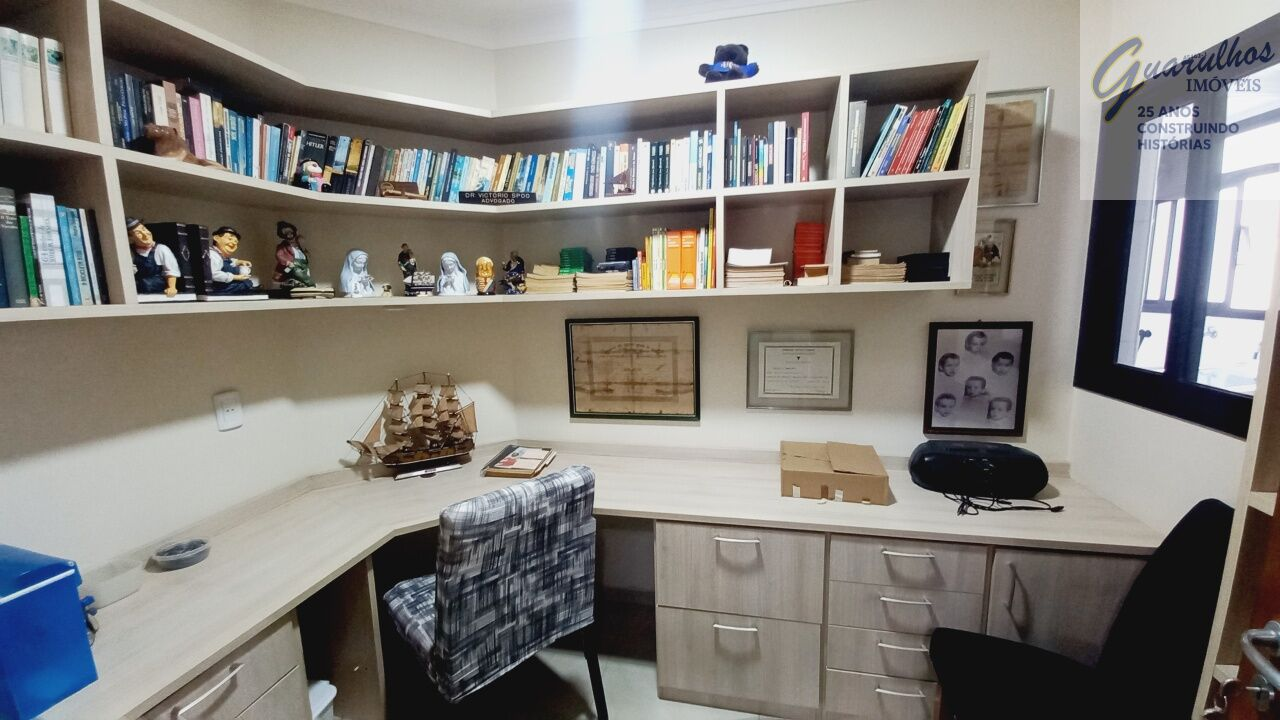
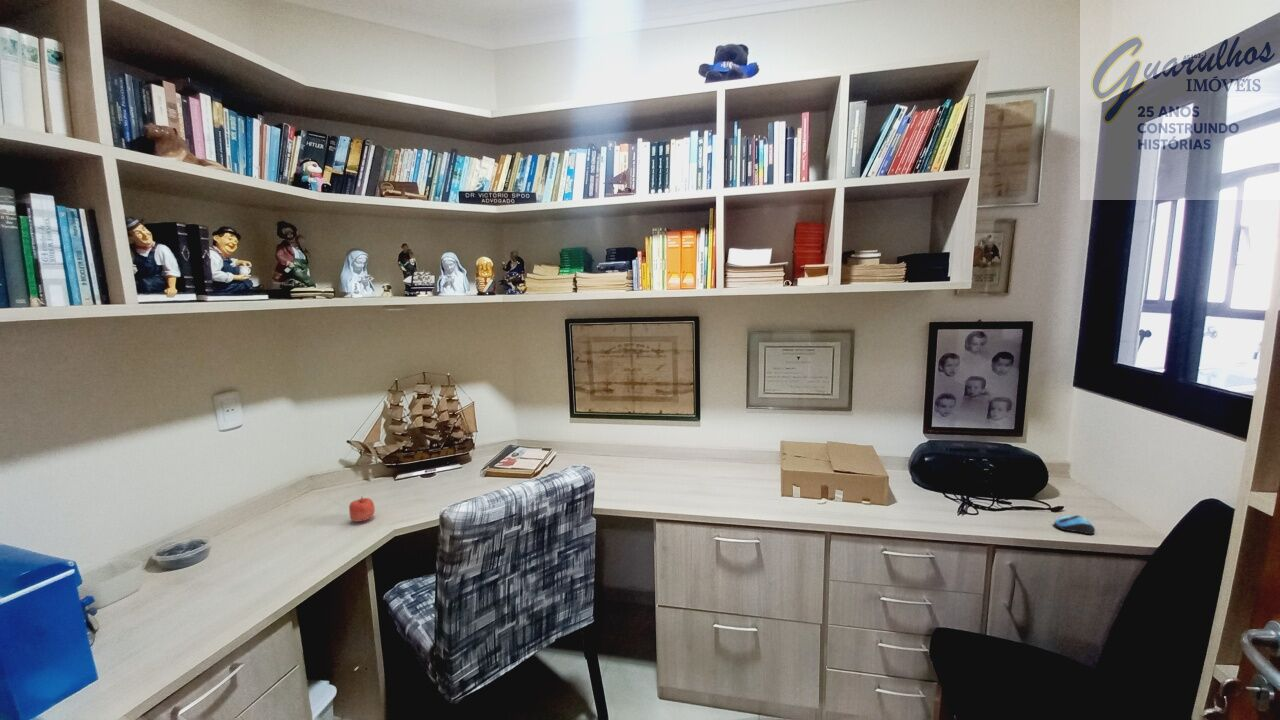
+ apple (361, 508)
+ computer mouse (1075, 522)
